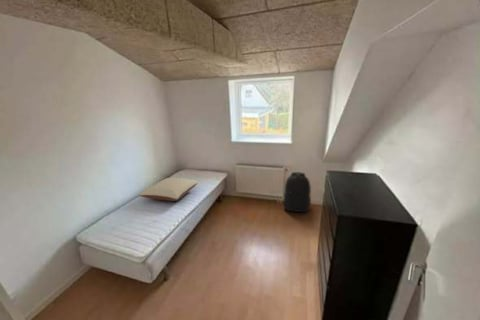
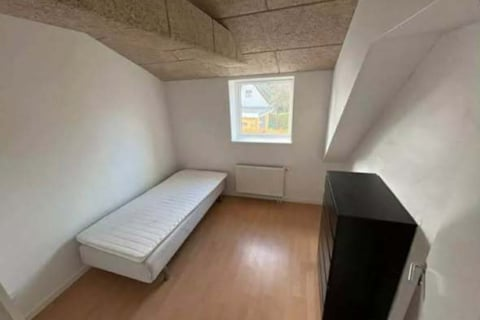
- backpack (297, 190)
- pillow (170, 188)
